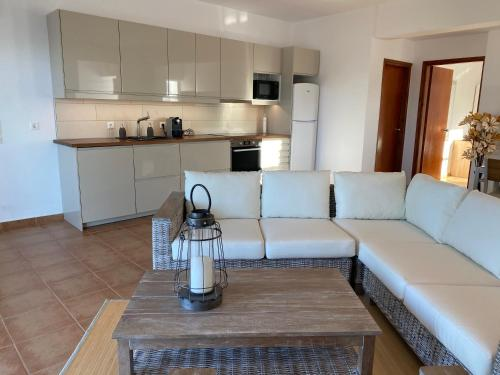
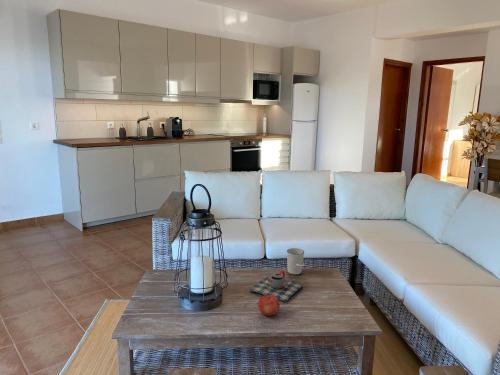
+ teapot (276, 281)
+ fruit (268, 304)
+ cup (296, 262)
